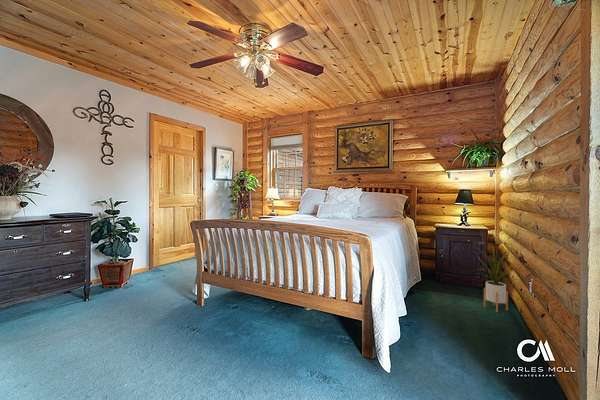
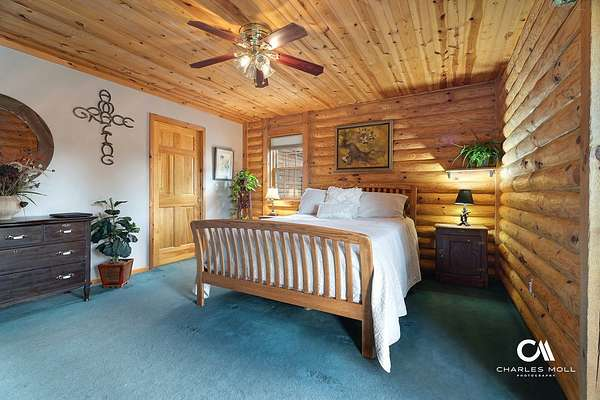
- house plant (497, 275)
